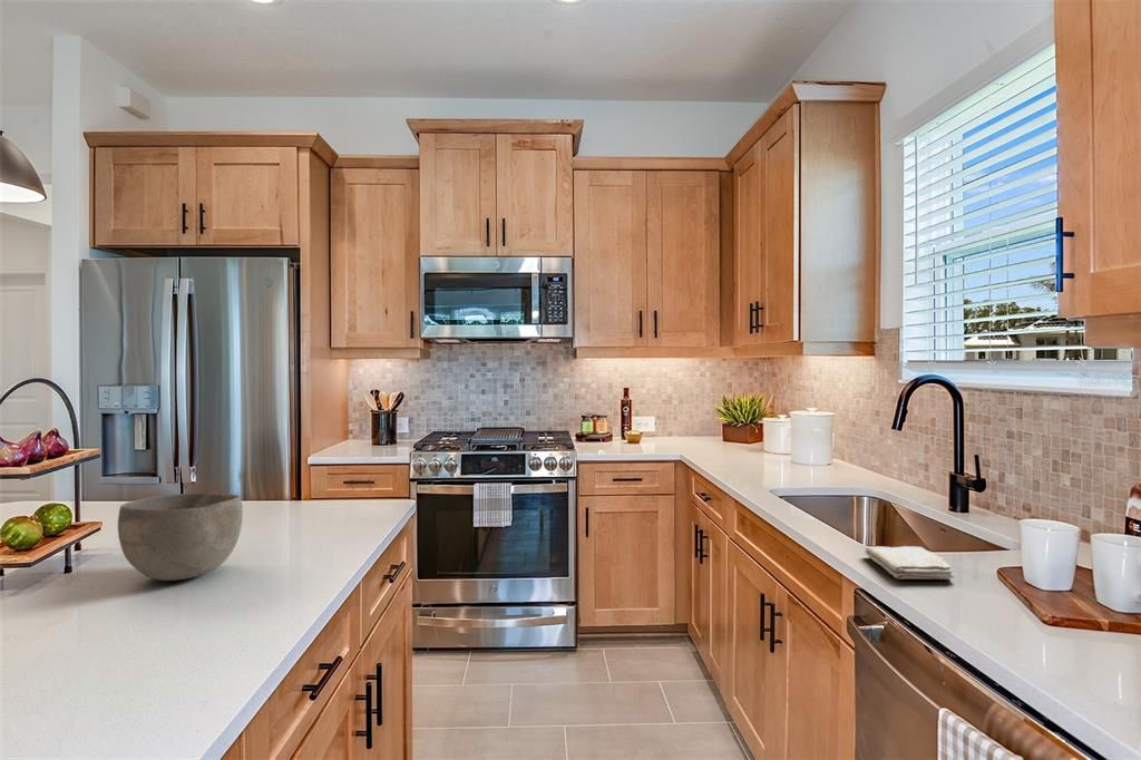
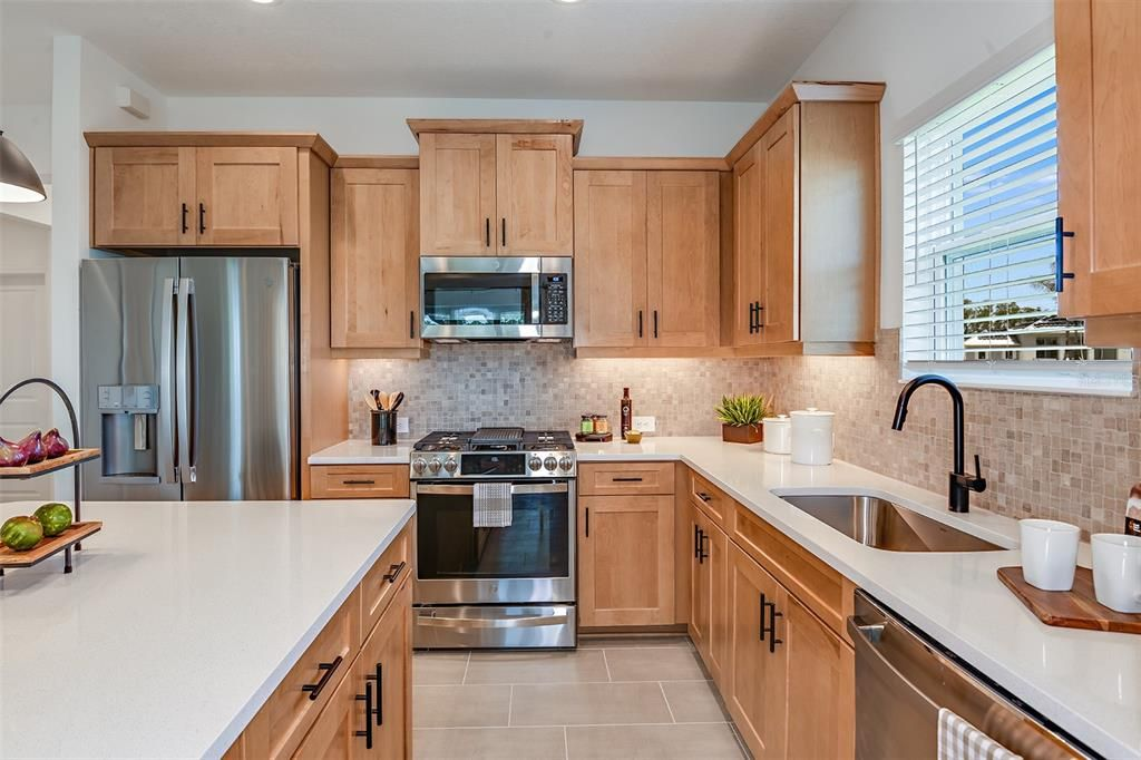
- washcloth (907, 561)
- bowl (183, 537)
